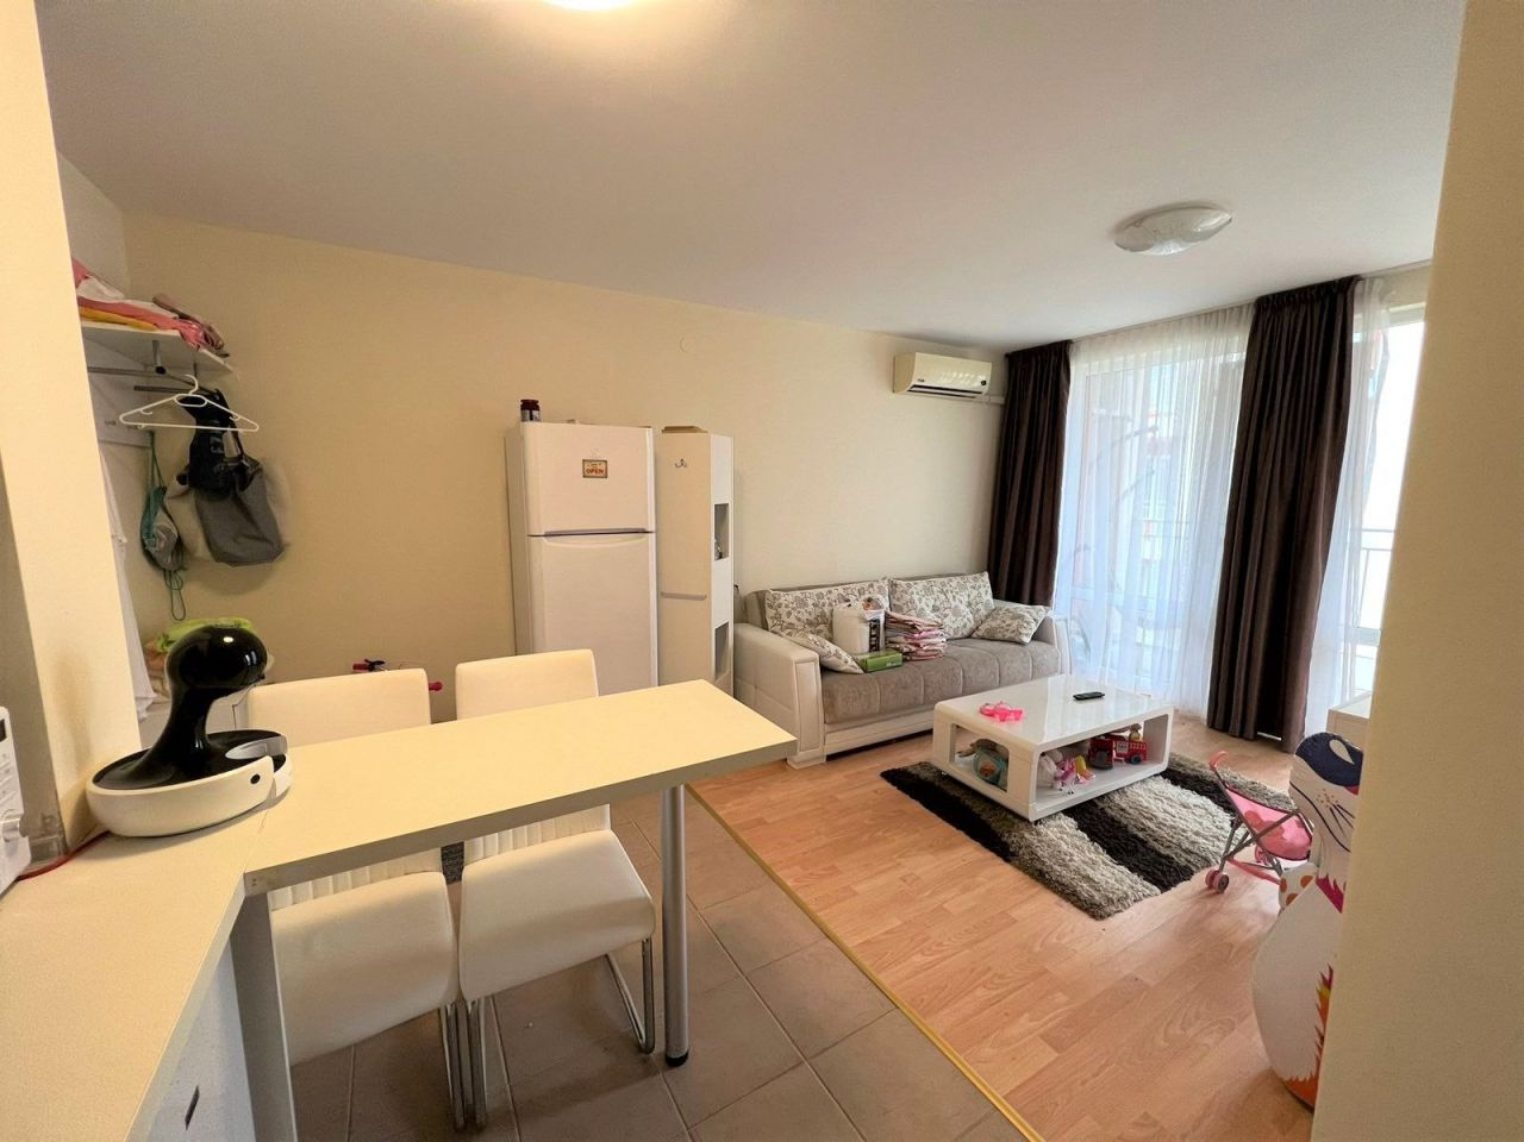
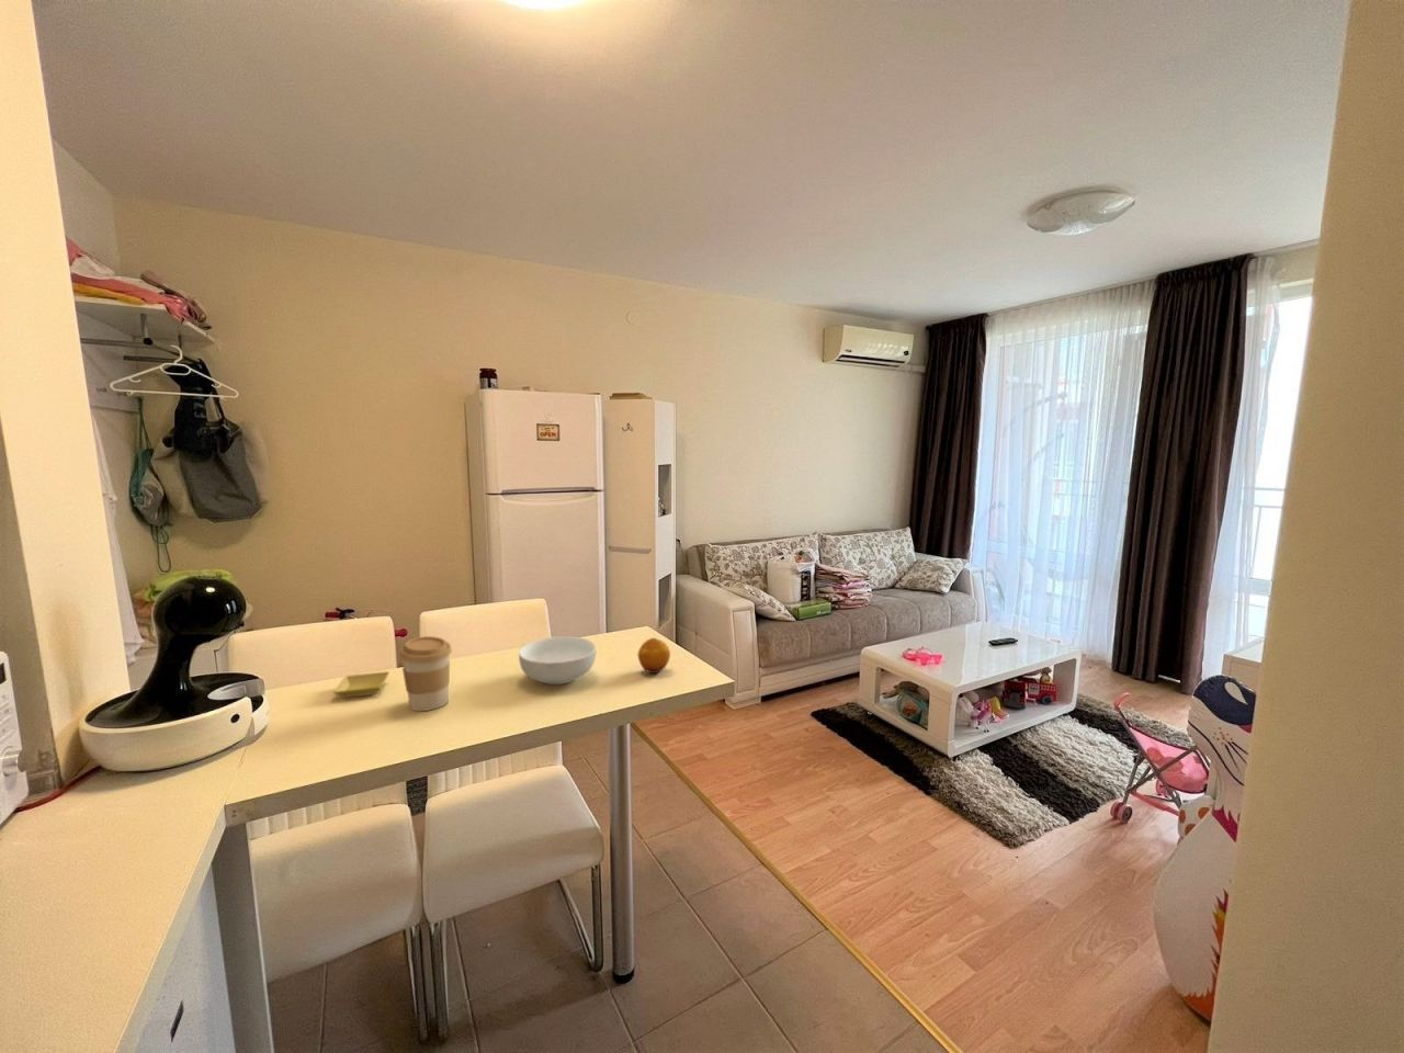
+ saucer (363, 686)
+ cereal bowl (558, 663)
+ coffee cup (427, 671)
+ fruit (653, 655)
